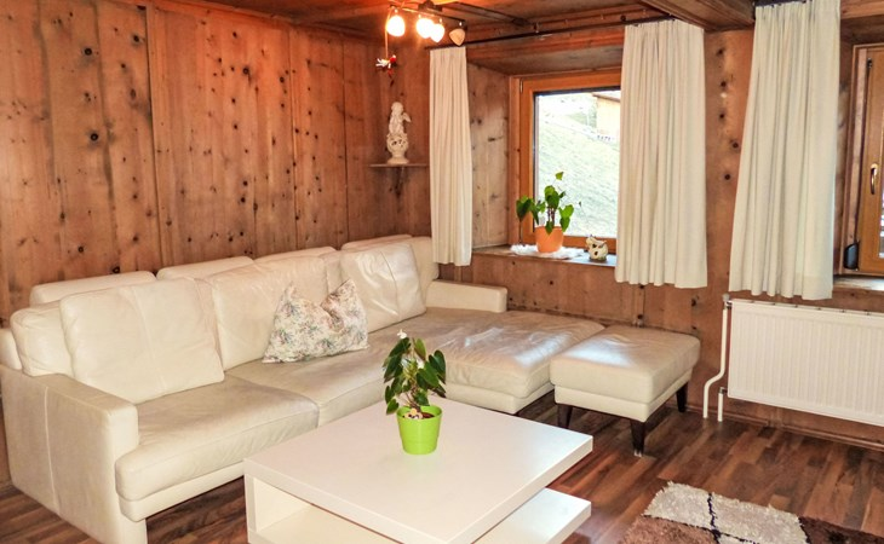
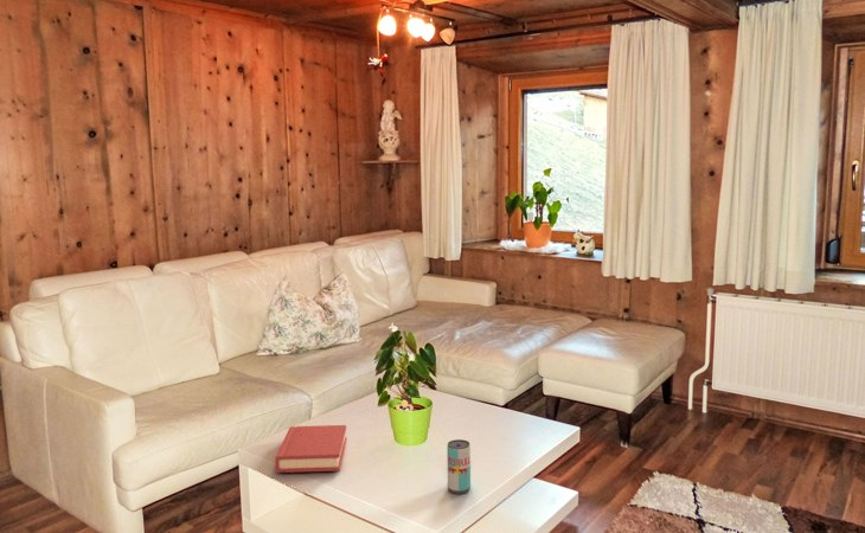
+ hardback book (313, 447)
+ beverage can (459, 465)
